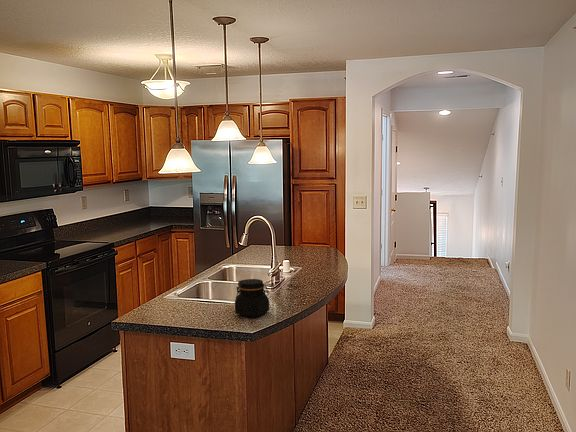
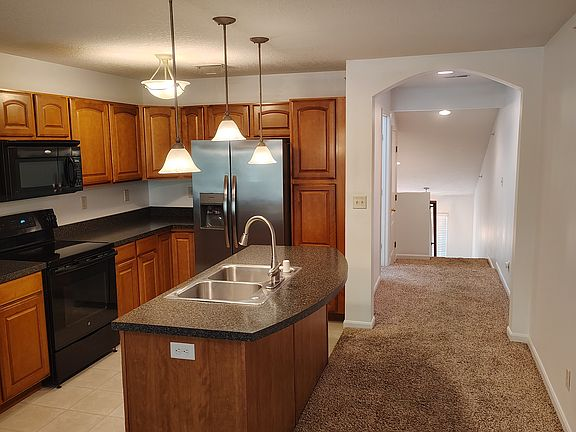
- jar (252, 297)
